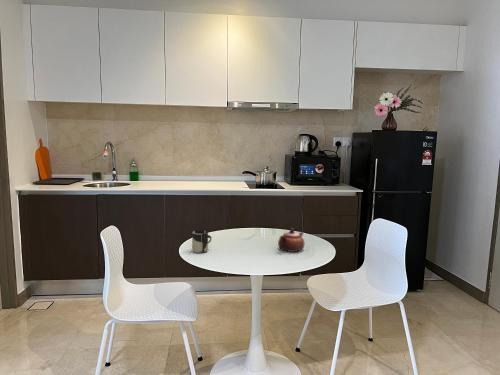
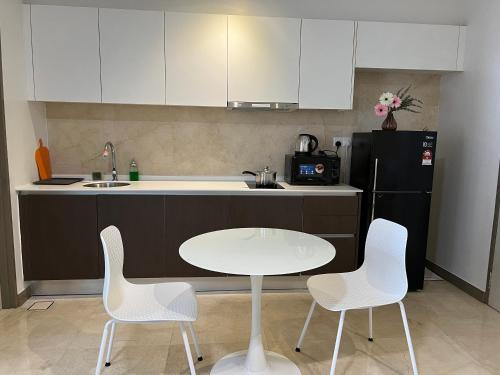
- cup (202, 241)
- teapot (290, 238)
